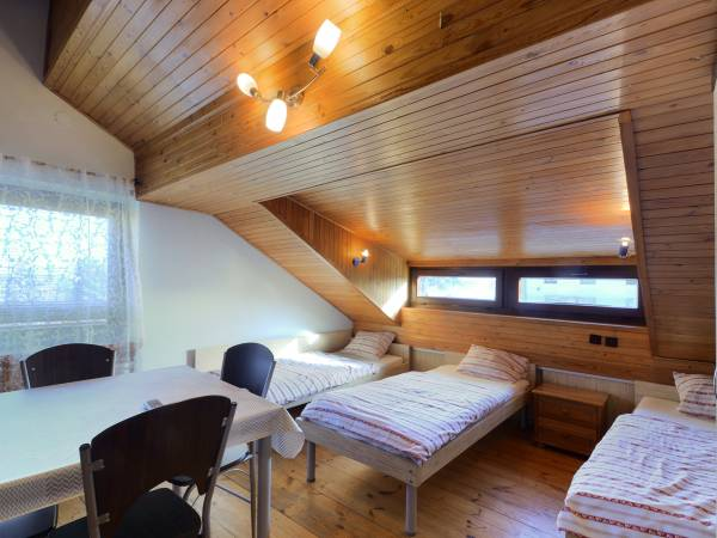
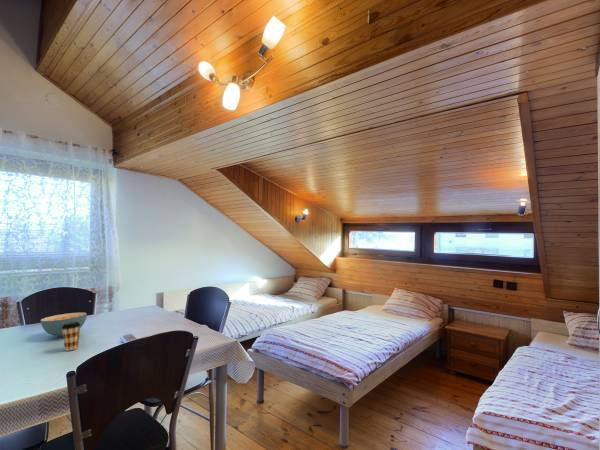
+ coffee cup (71, 335)
+ cereal bowl (62, 325)
